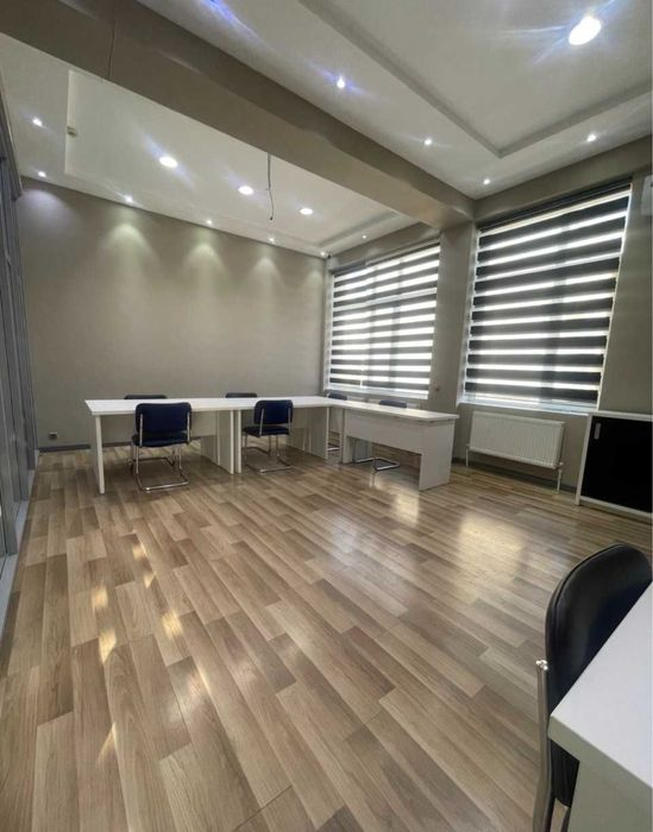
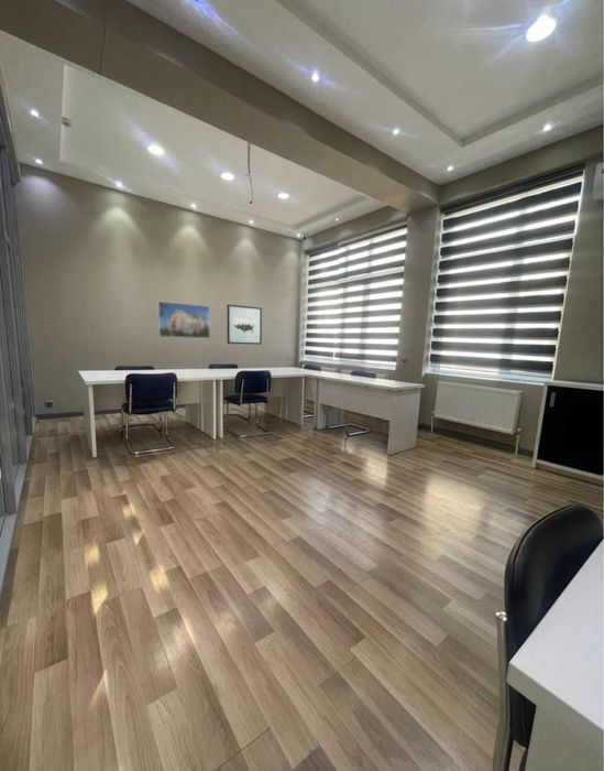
+ wall art (244, 325)
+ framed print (185, 321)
